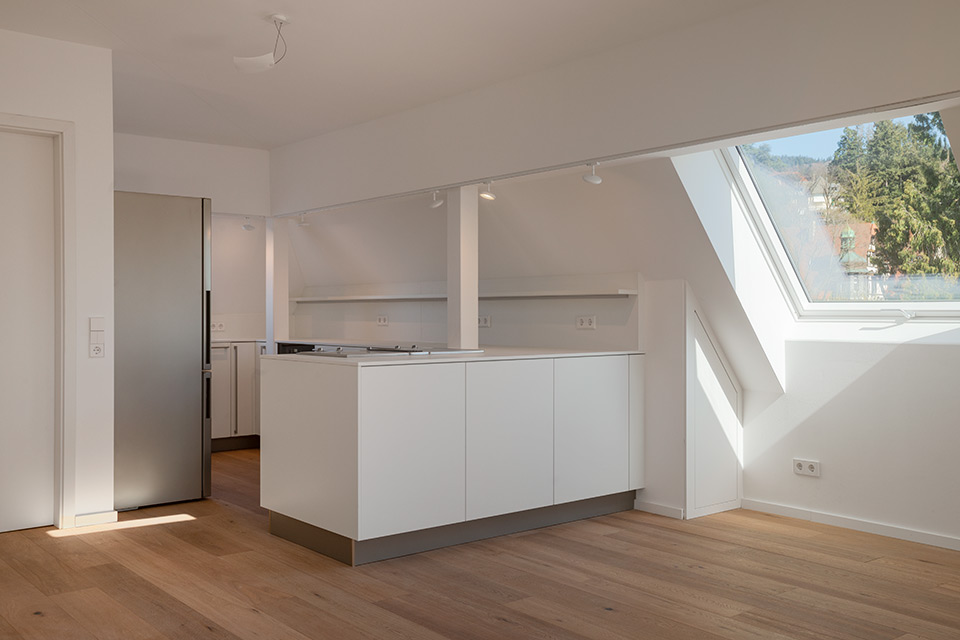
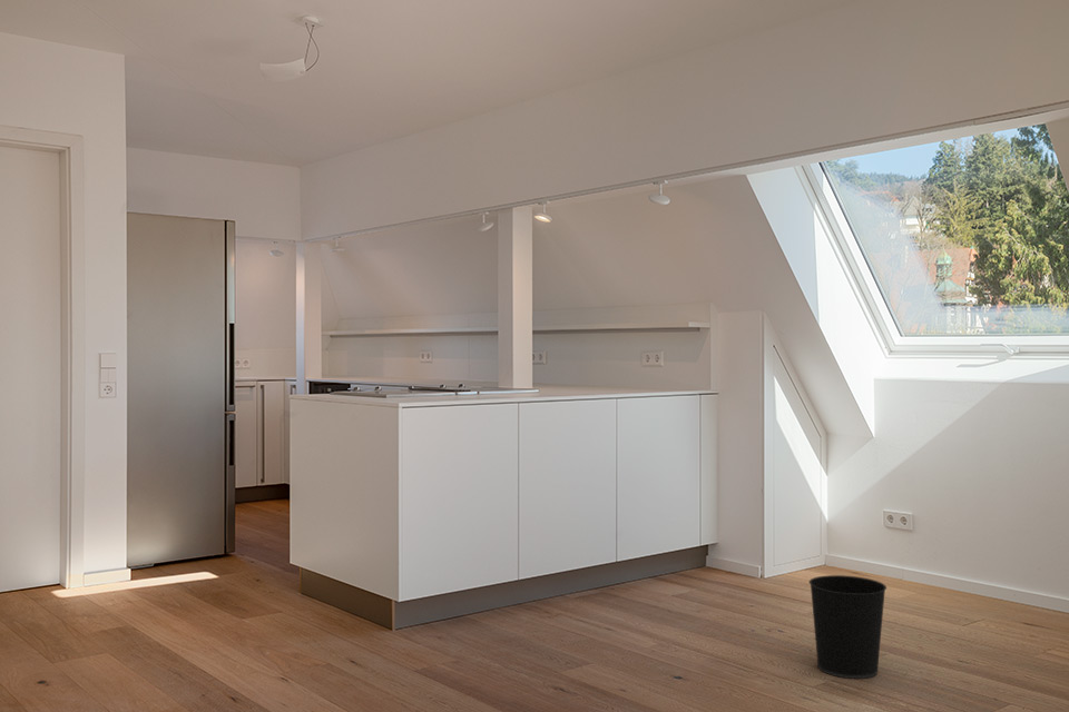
+ wastebasket (846, 626)
